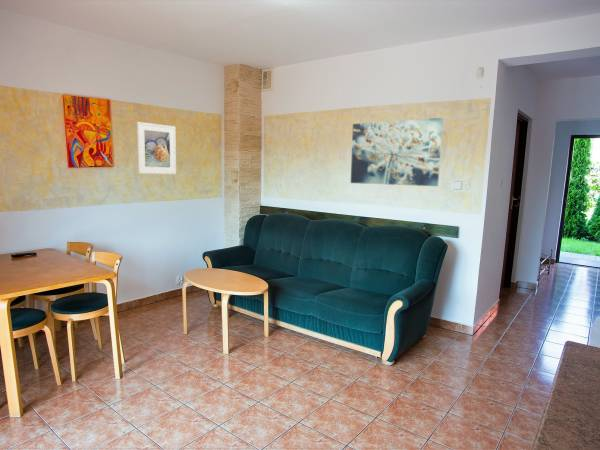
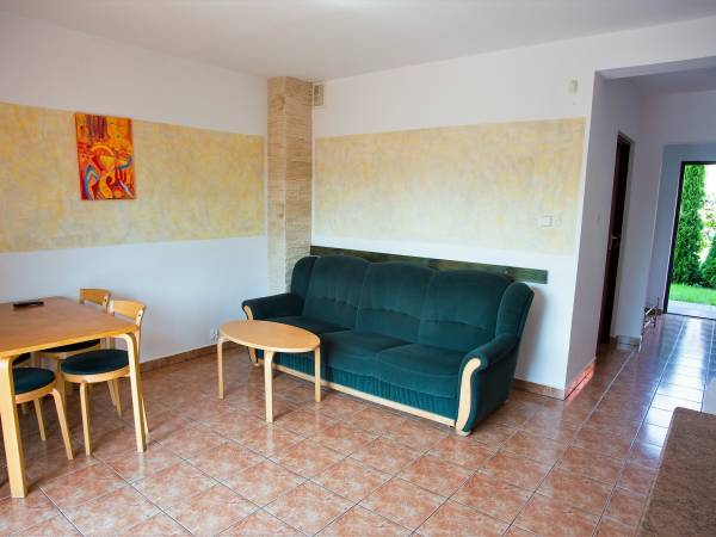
- wall art (393, 153)
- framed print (157, 149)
